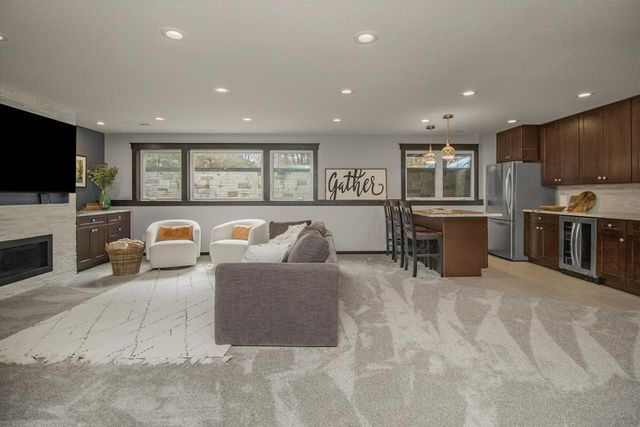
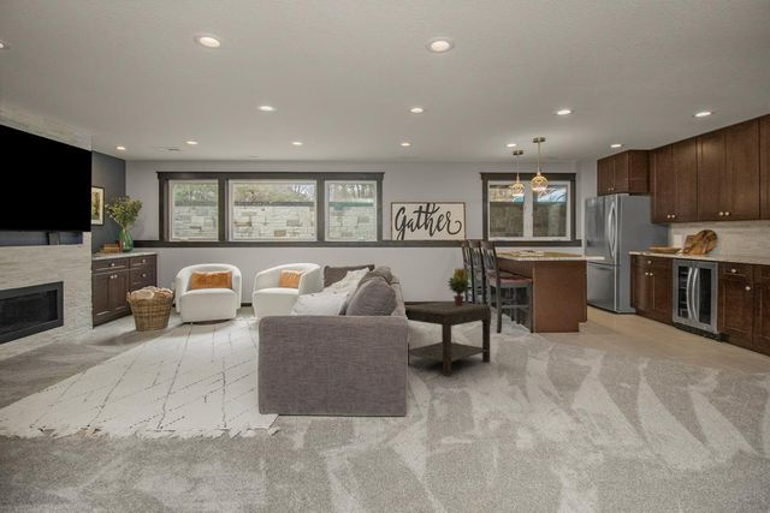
+ side table (445, 334)
+ potted plant (458, 286)
